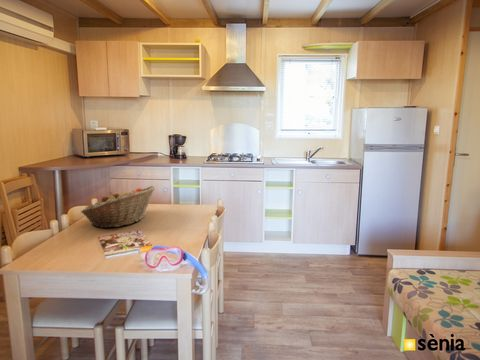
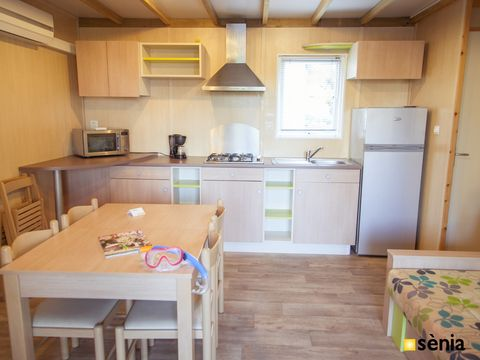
- fruit basket (120, 204)
